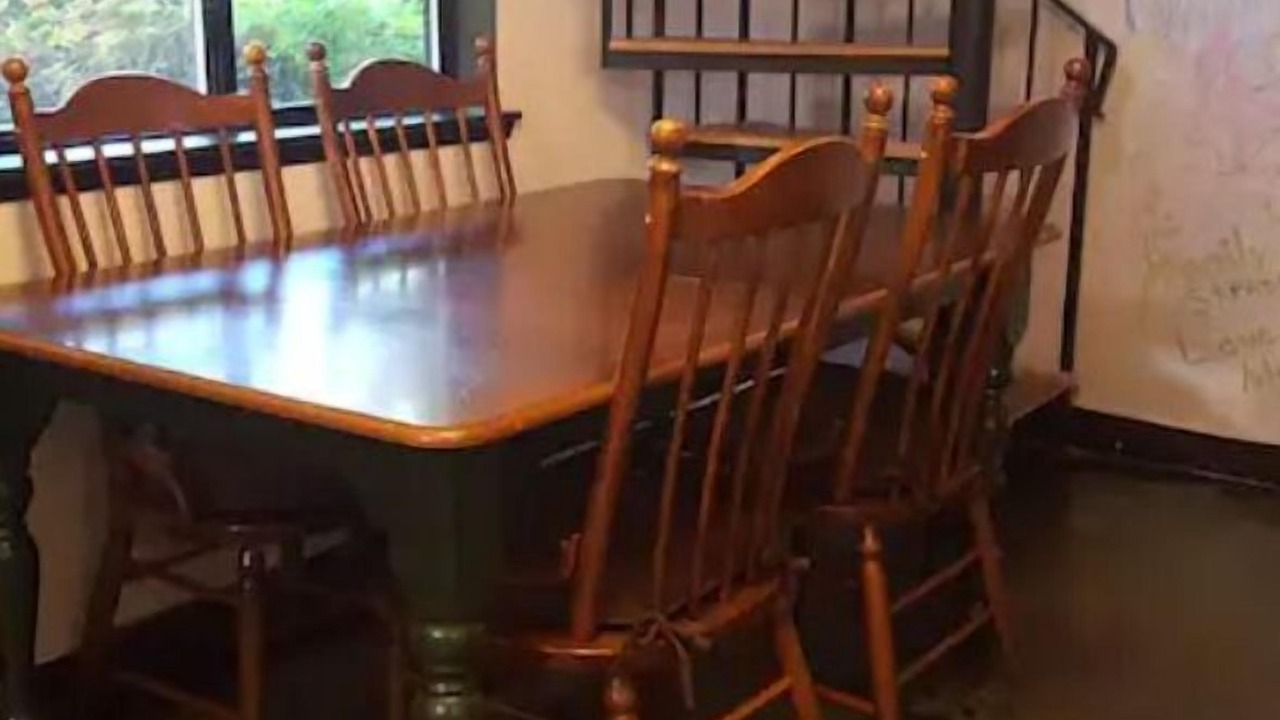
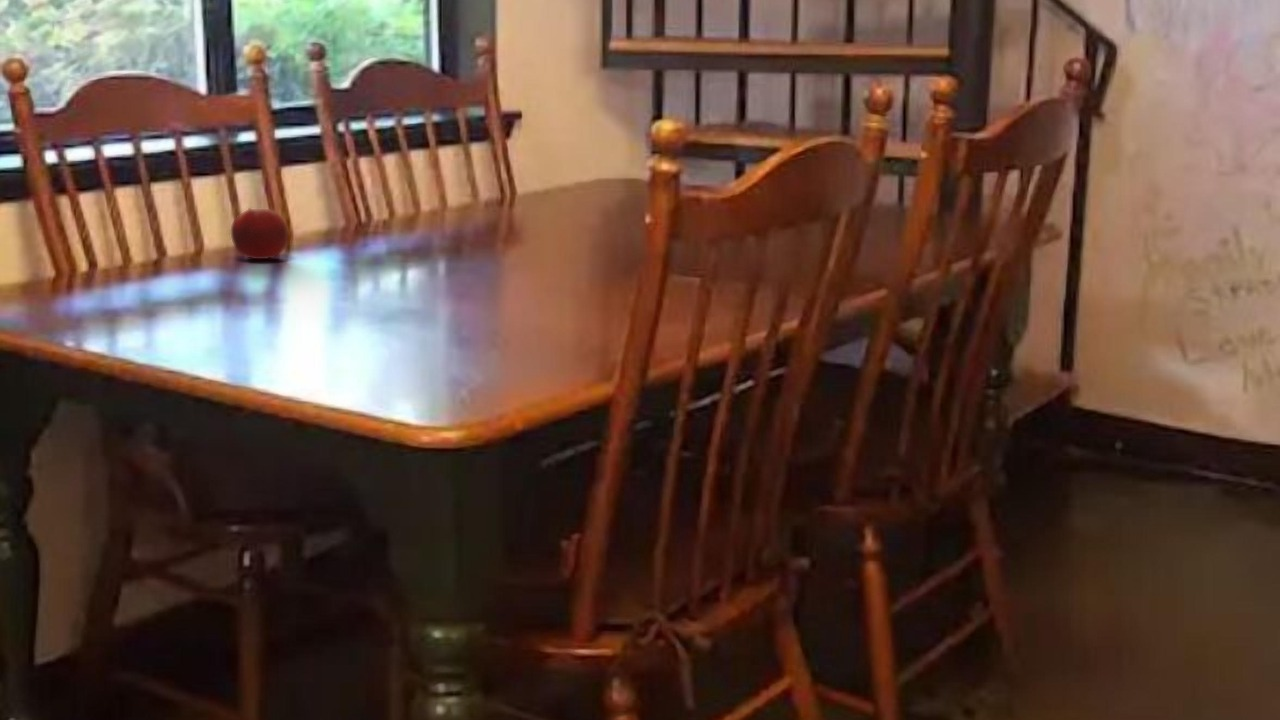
+ fruit (259, 232)
